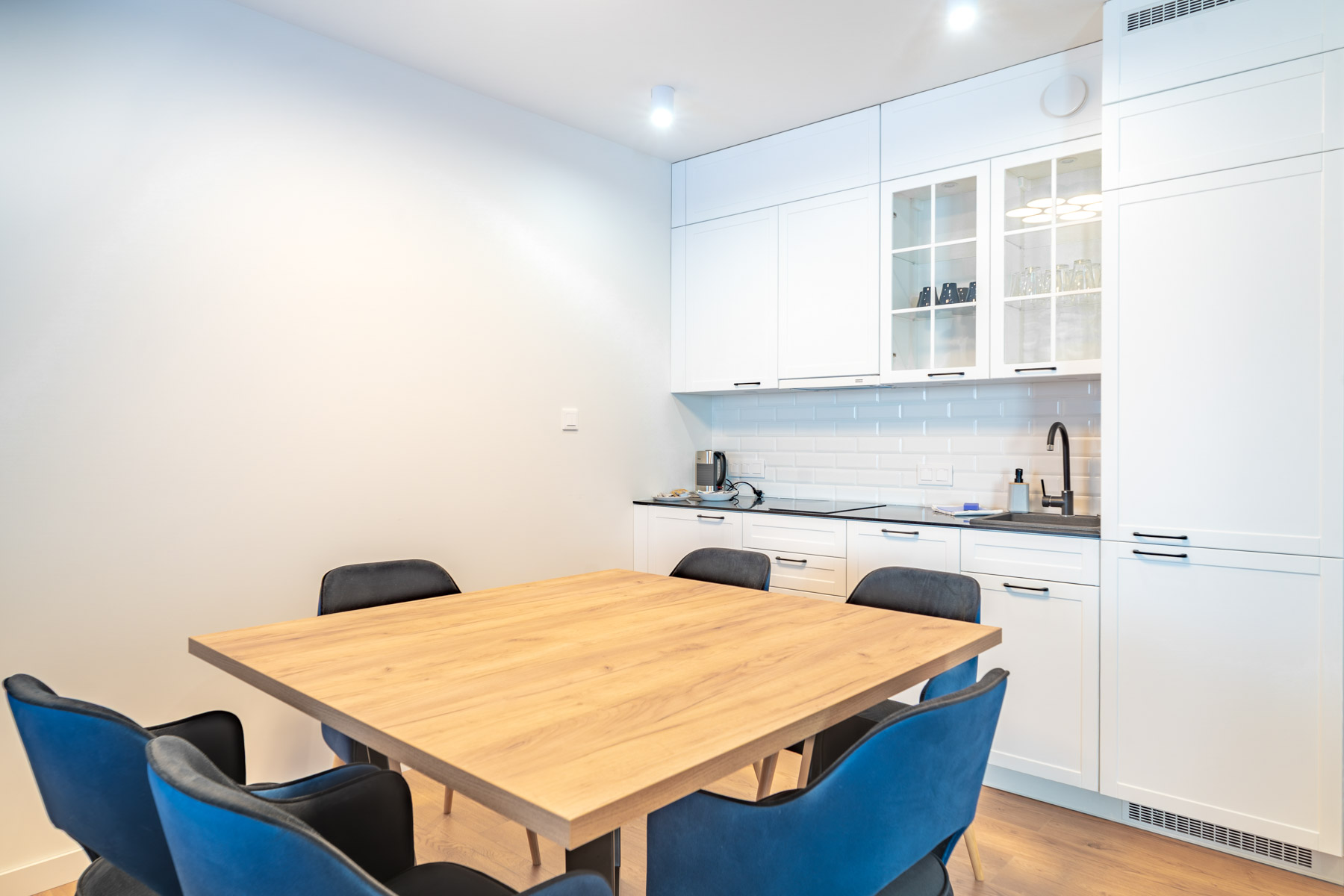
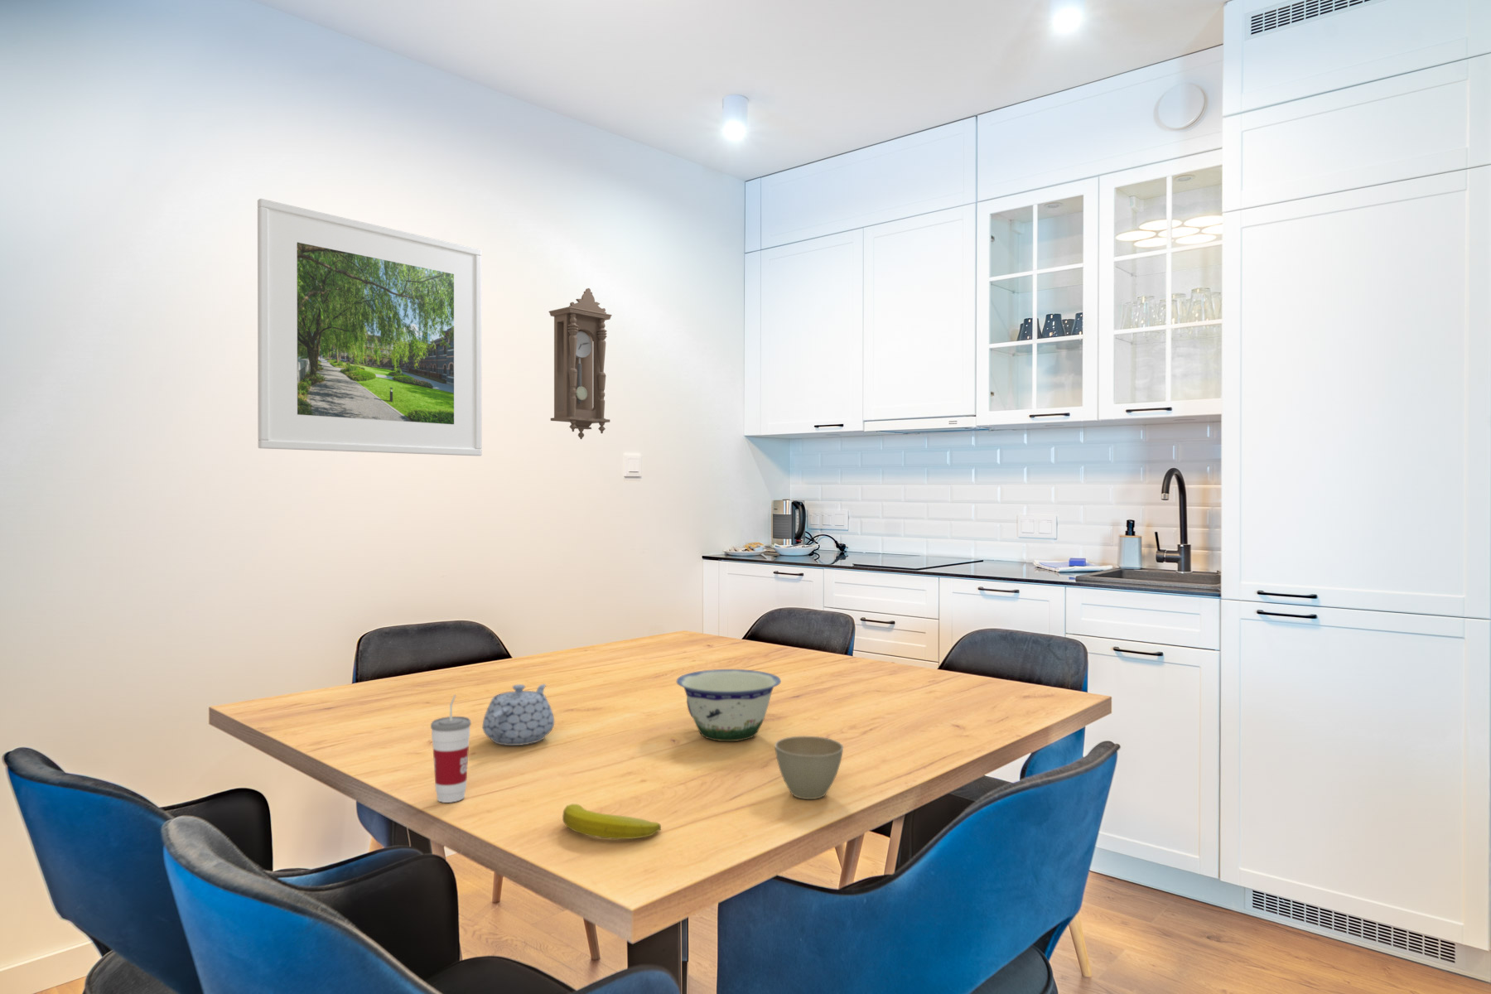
+ cup (450, 746)
+ bowl (727, 707)
+ teapot (520, 711)
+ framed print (379, 339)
+ pendulum clock (580, 365)
+ banana (607, 821)
+ flower pot (809, 769)
